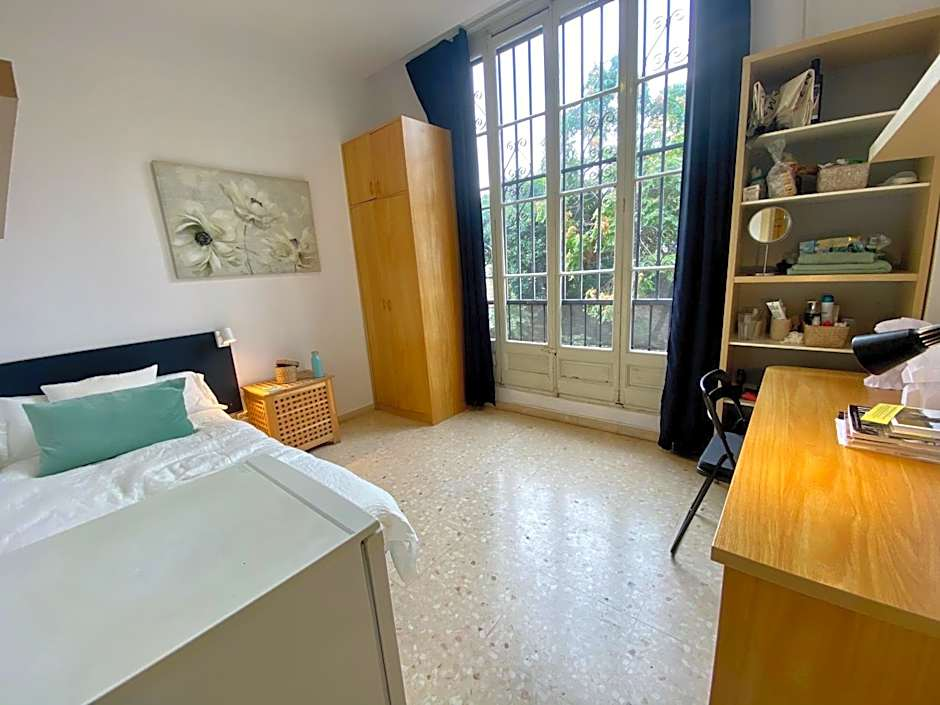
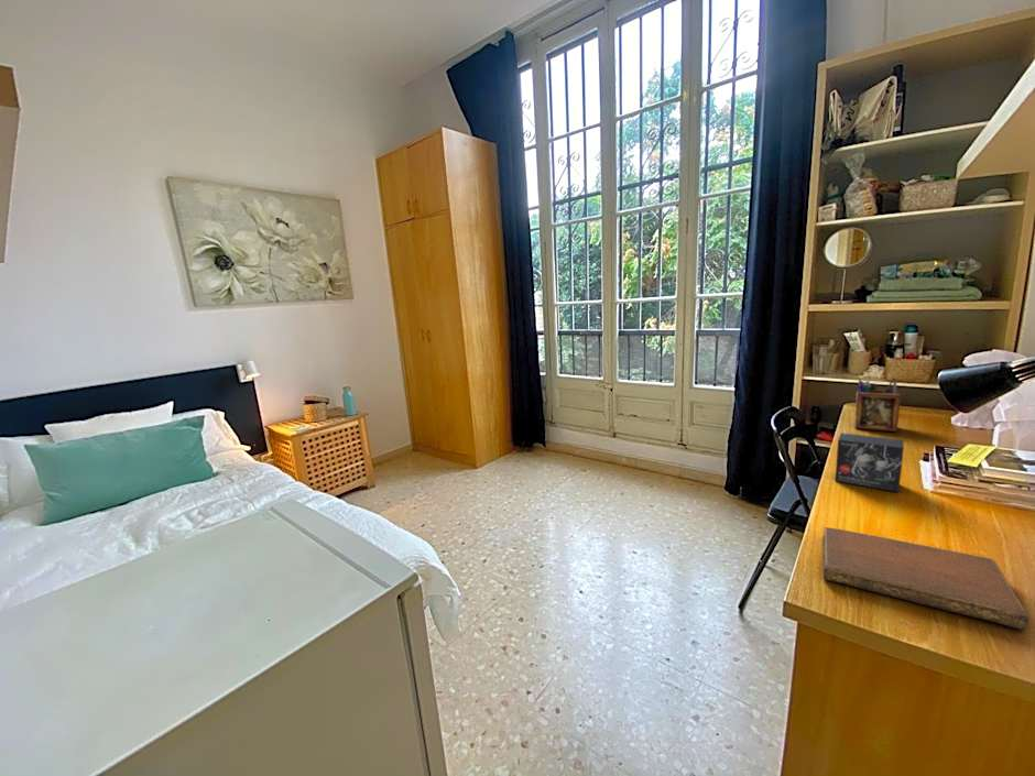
+ desk organizer (876, 403)
+ notebook (907, 569)
+ small box (868, 460)
